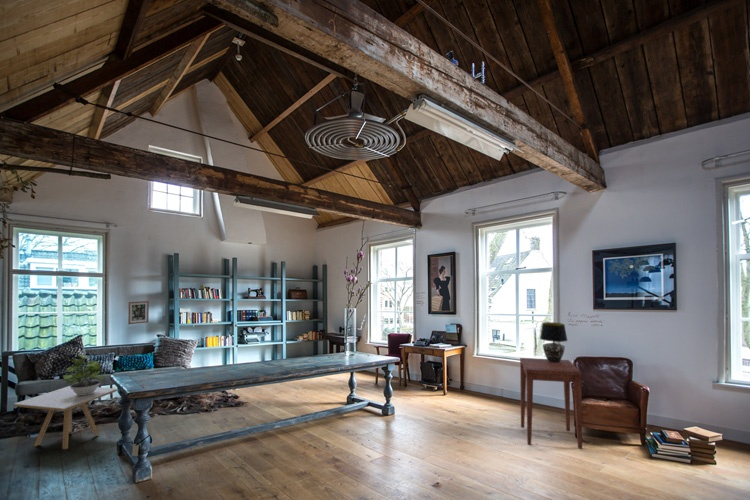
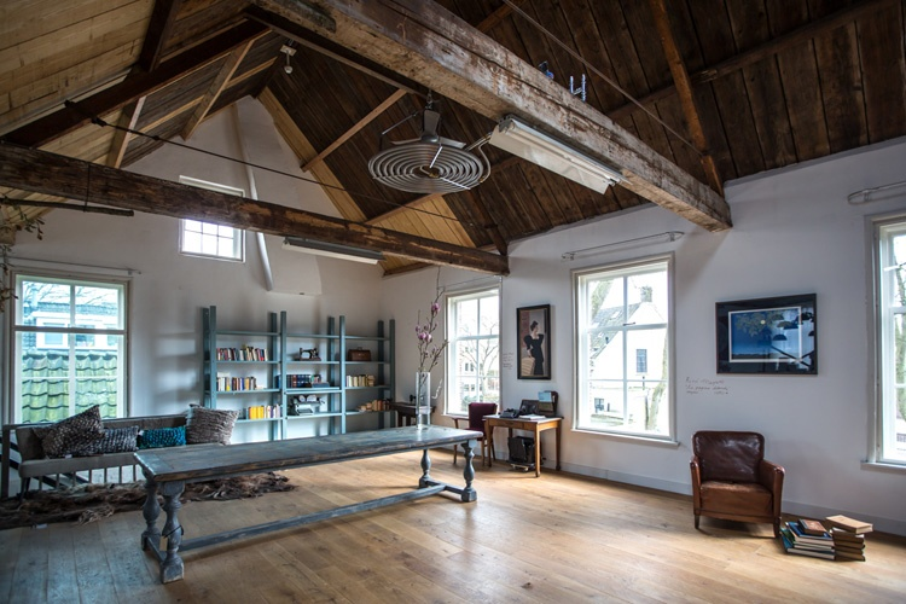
- side table (67, 418)
- wall art (138, 312)
- potted plant (85, 373)
- table lamp (553, 342)
- side table (564, 398)
